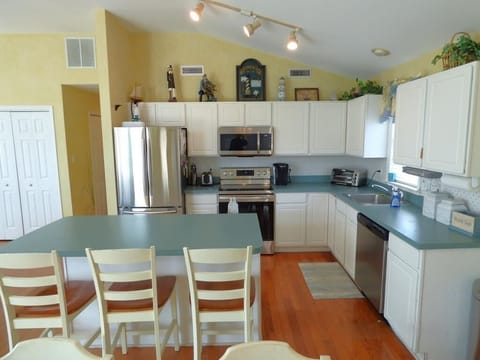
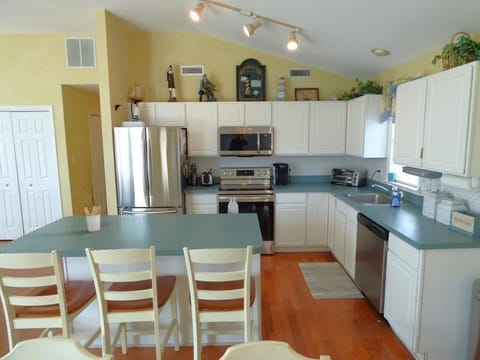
+ utensil holder (94, 217)
